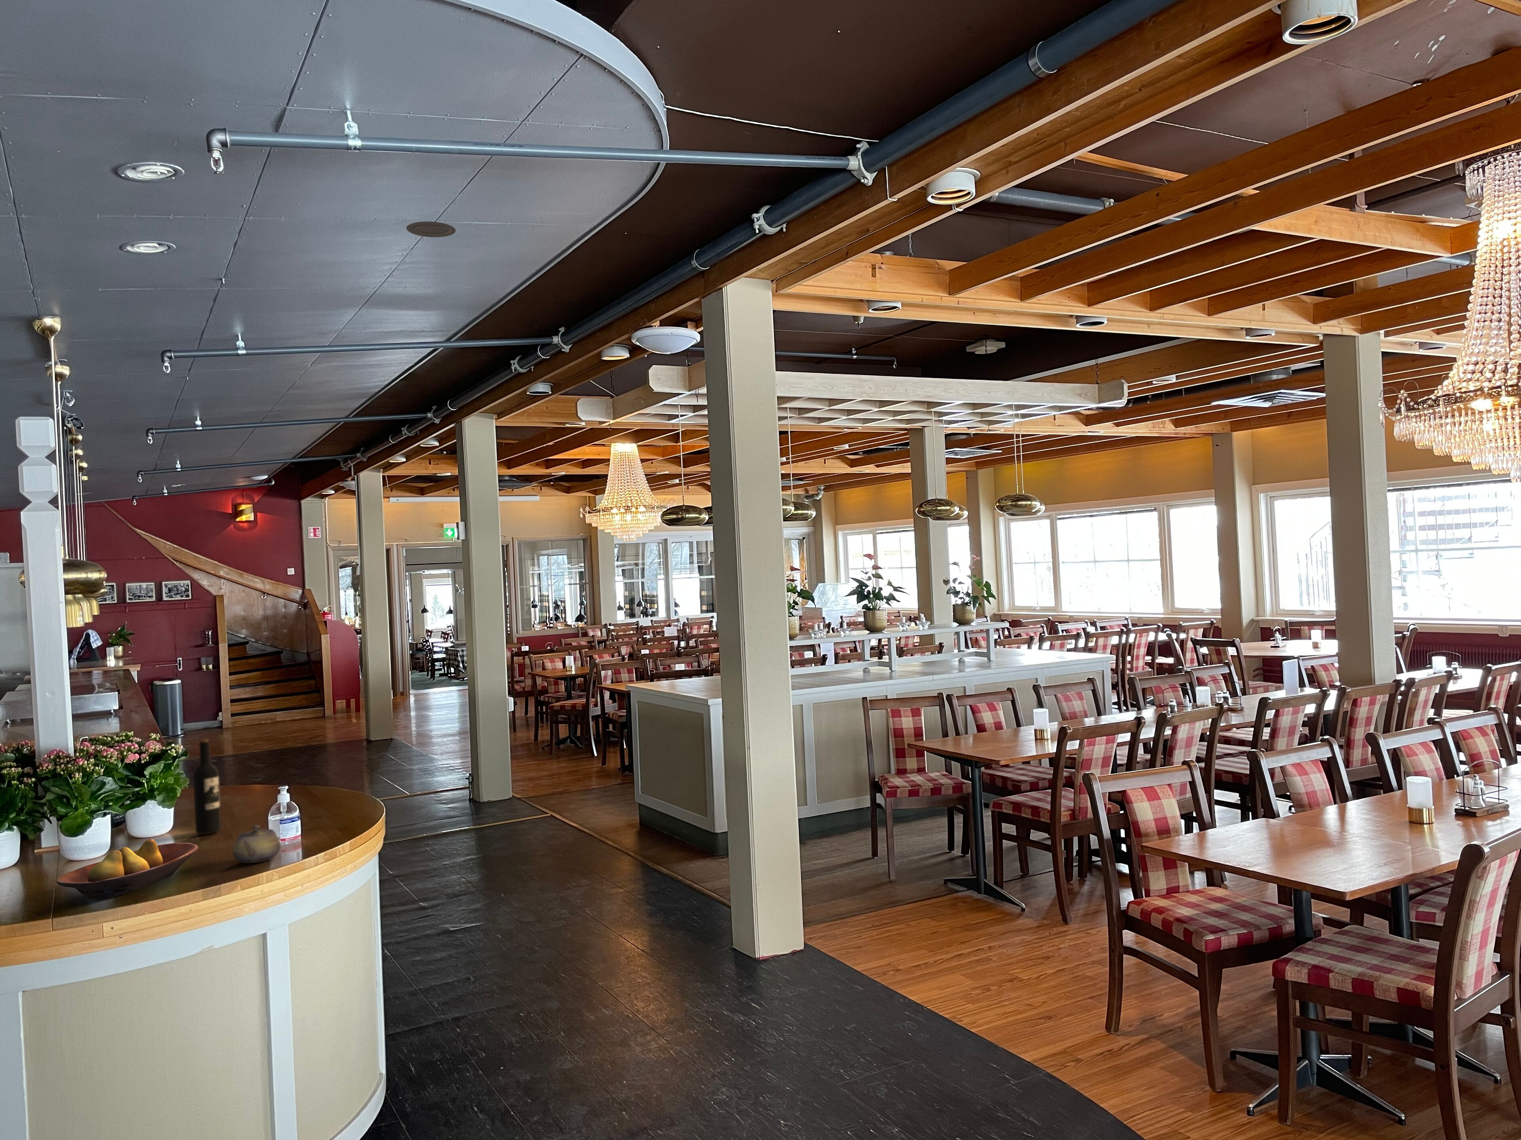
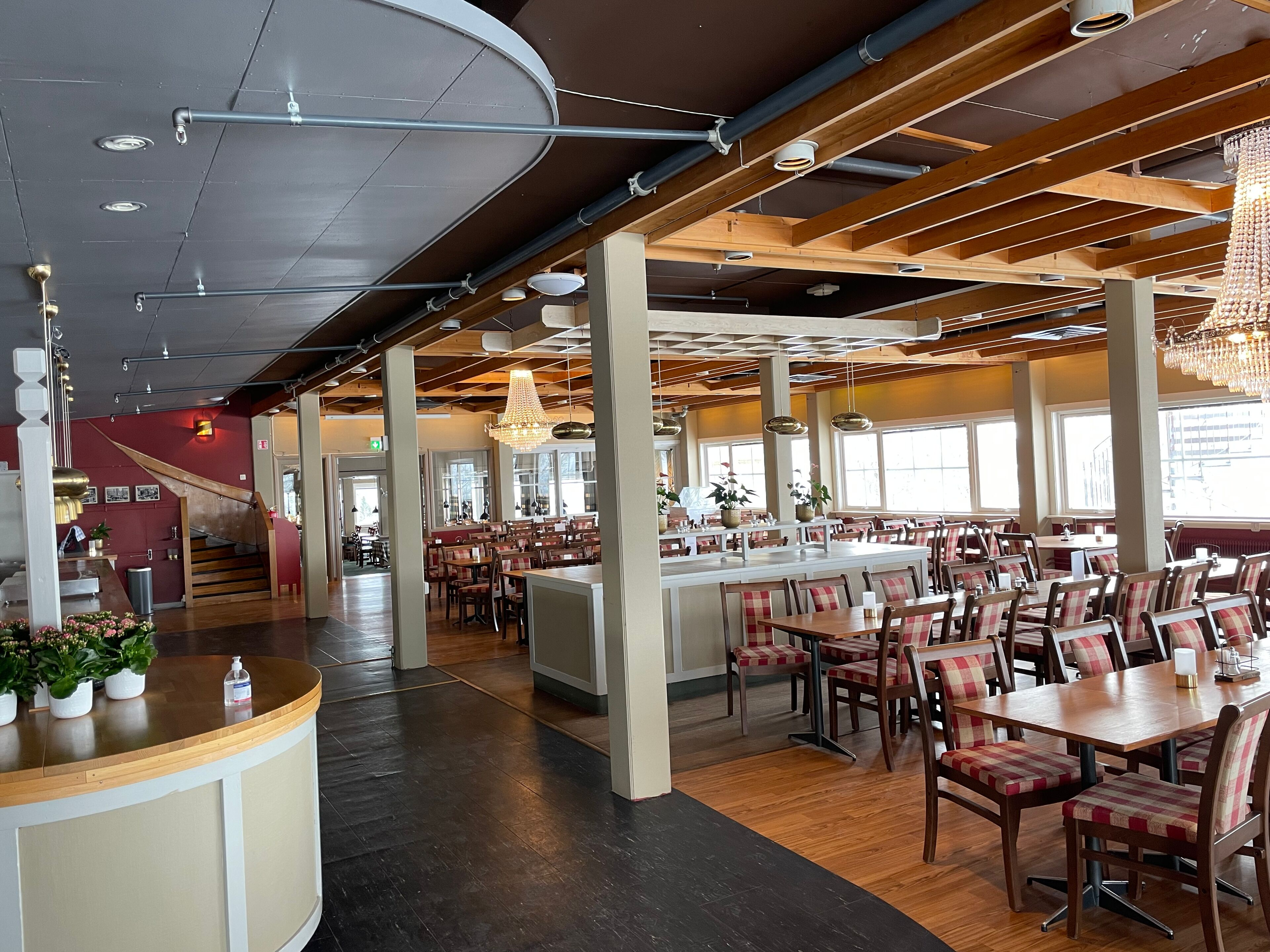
- wine bottle (206, 786)
- recessed light (431, 226)
- fruit bowl (132, 865)
- teapot (256, 843)
